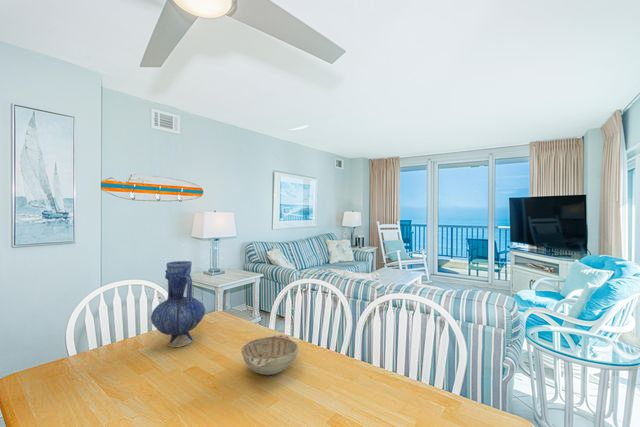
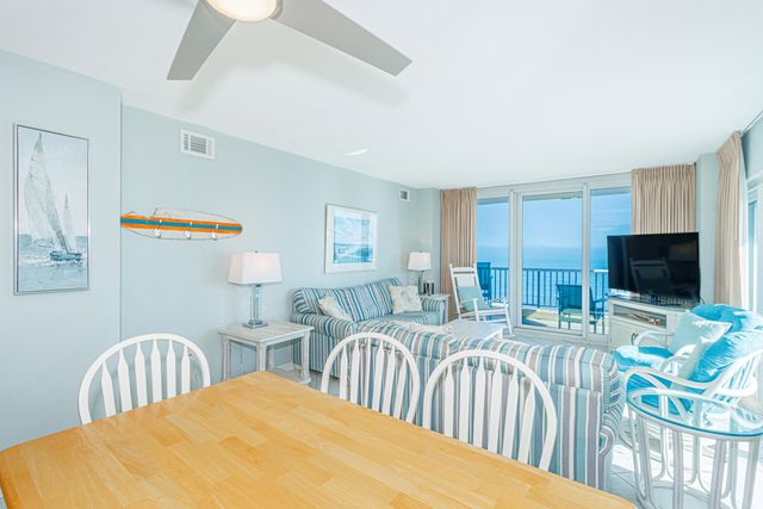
- decorative bowl (270, 357)
- vase (178, 302)
